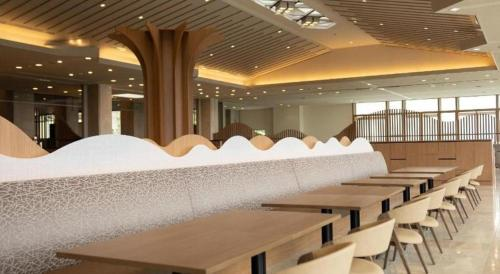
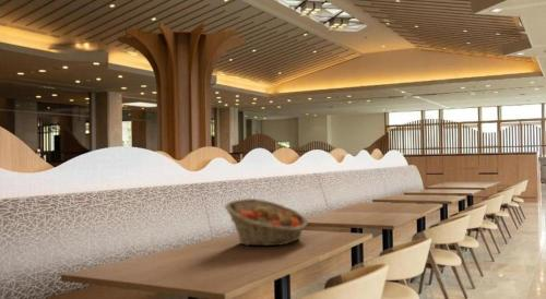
+ fruit basket (266, 220)
